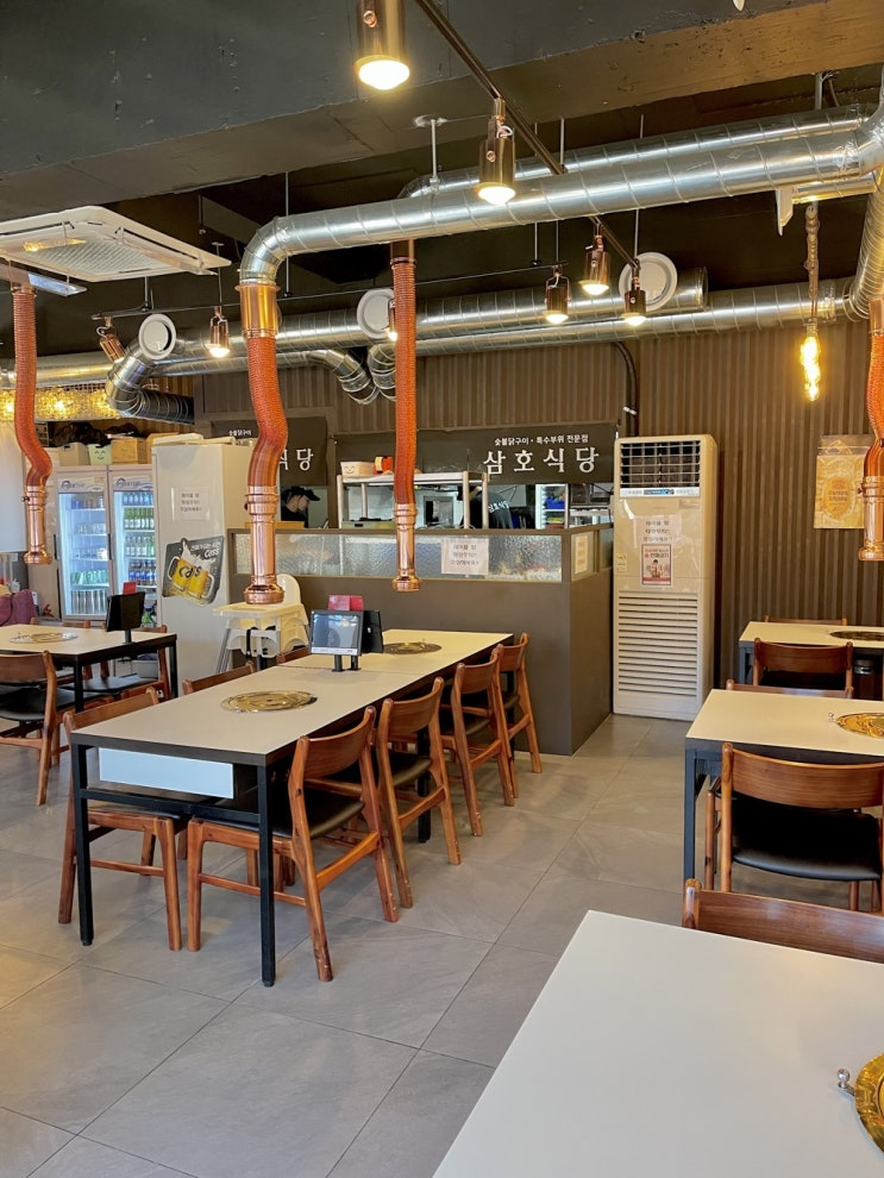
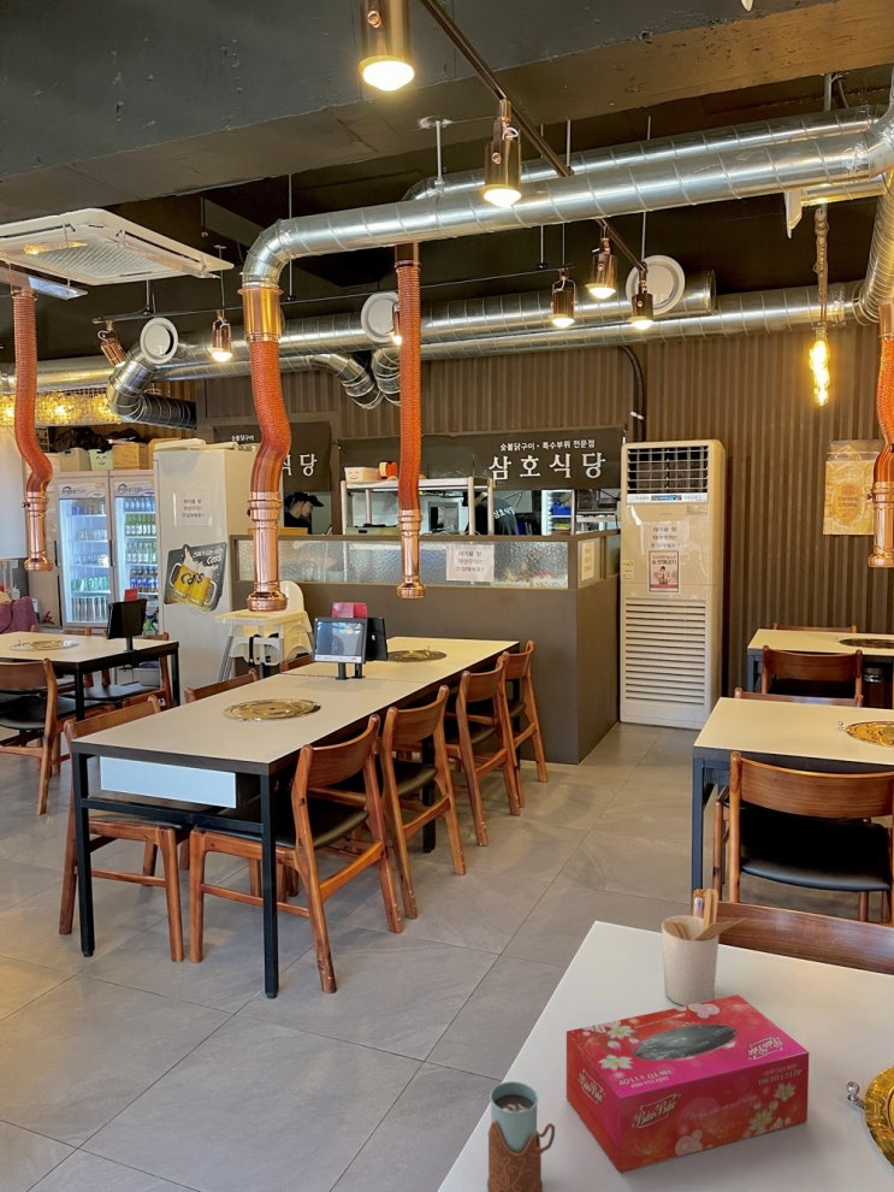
+ utensil holder (701, 950)
+ tissue box (683, 1075)
+ drinking glass (523, 1137)
